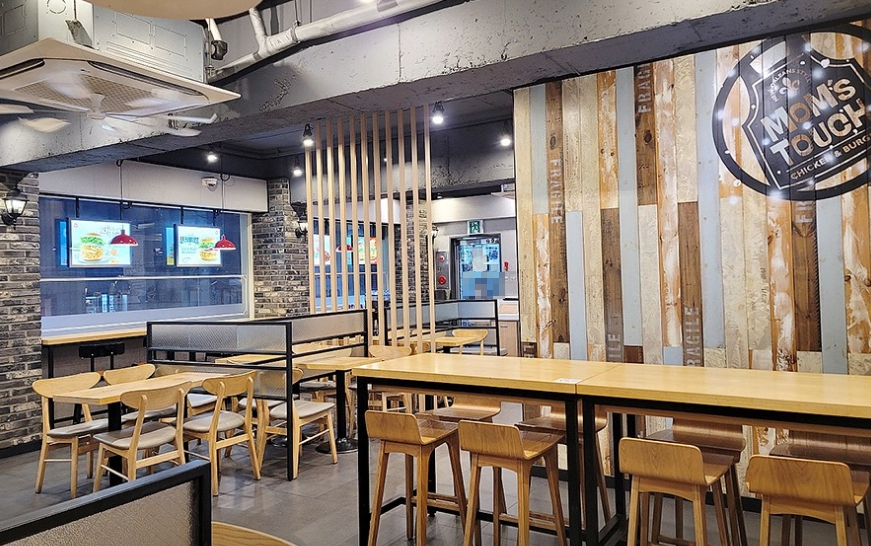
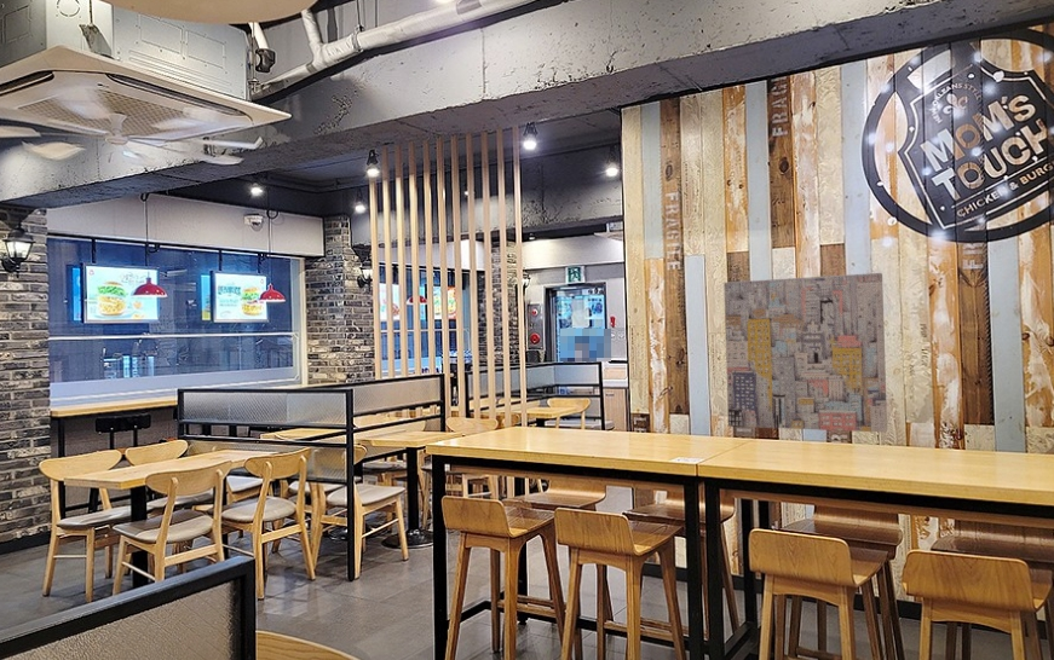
+ wall art (801, 353)
